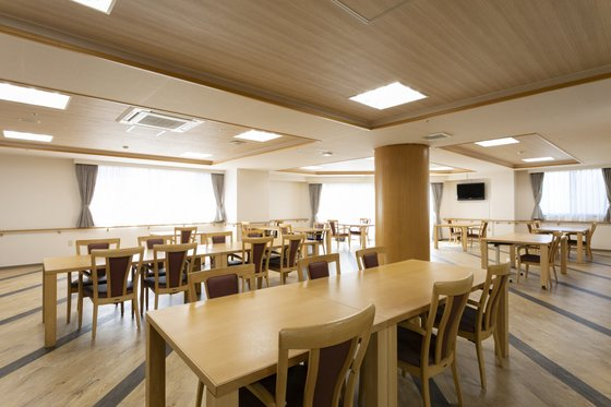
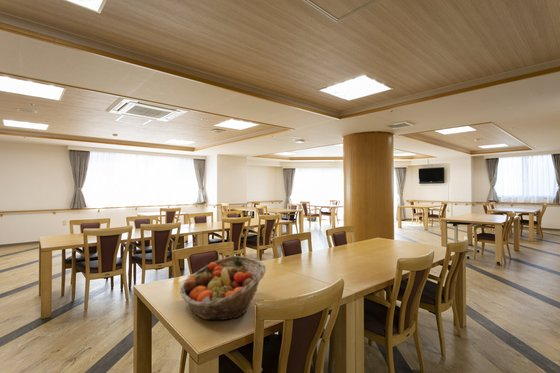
+ fruit basket (223, 284)
